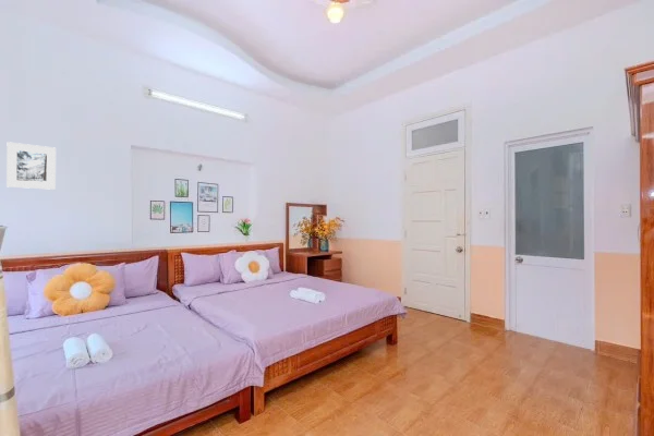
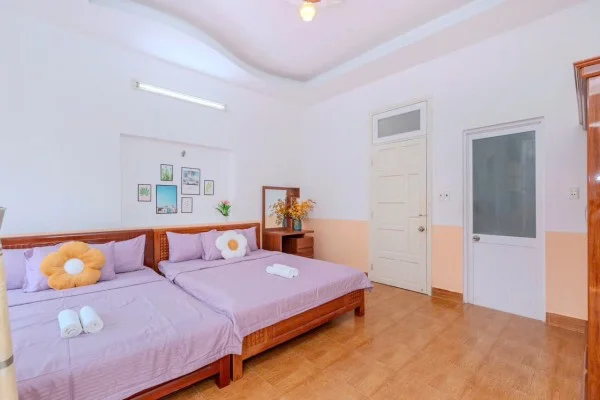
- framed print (32, 166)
